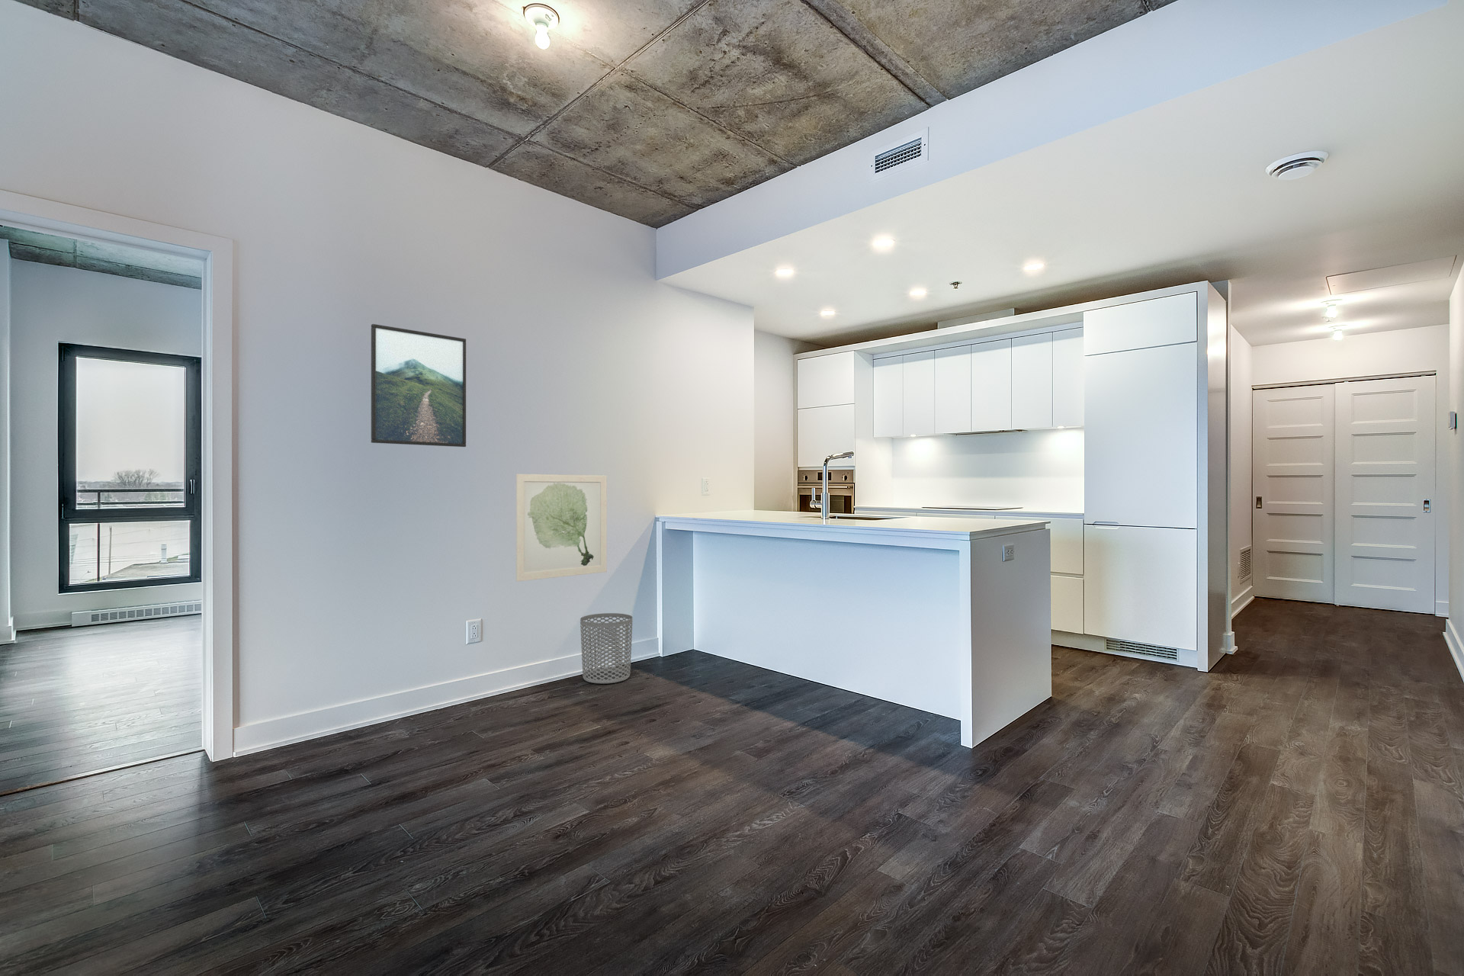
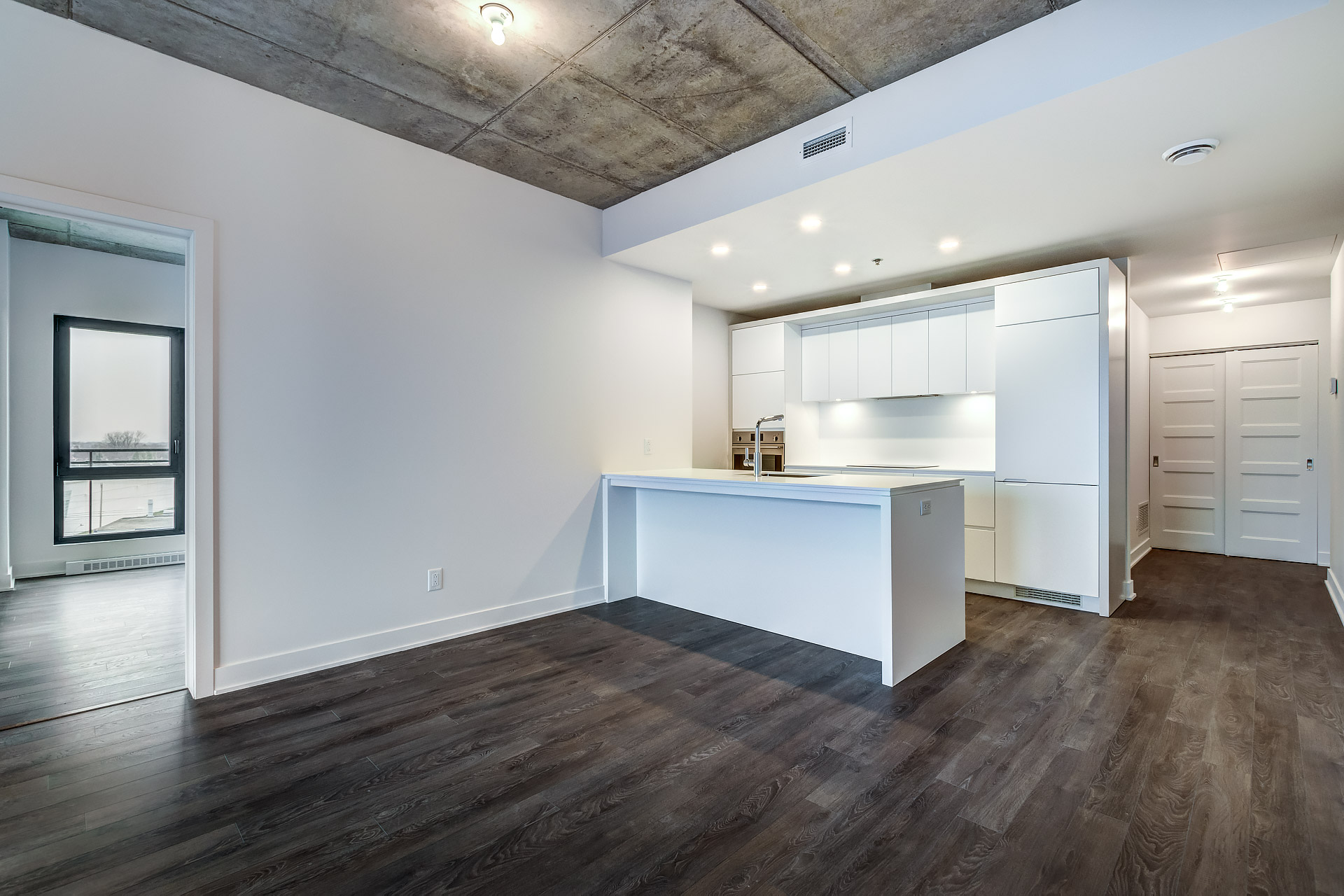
- wall art (563, 525)
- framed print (420, 388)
- waste bin (606, 647)
